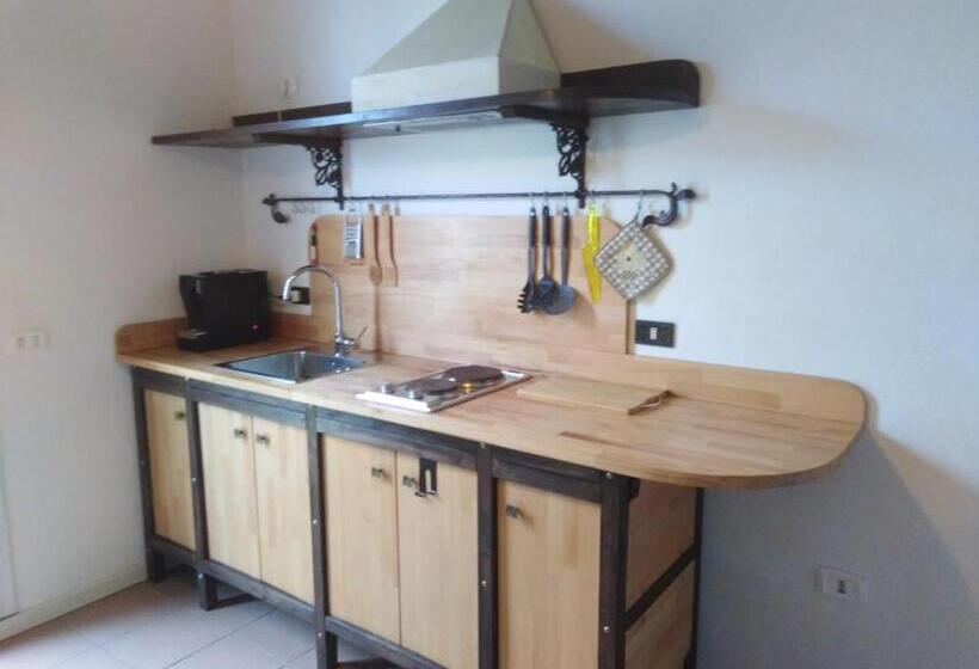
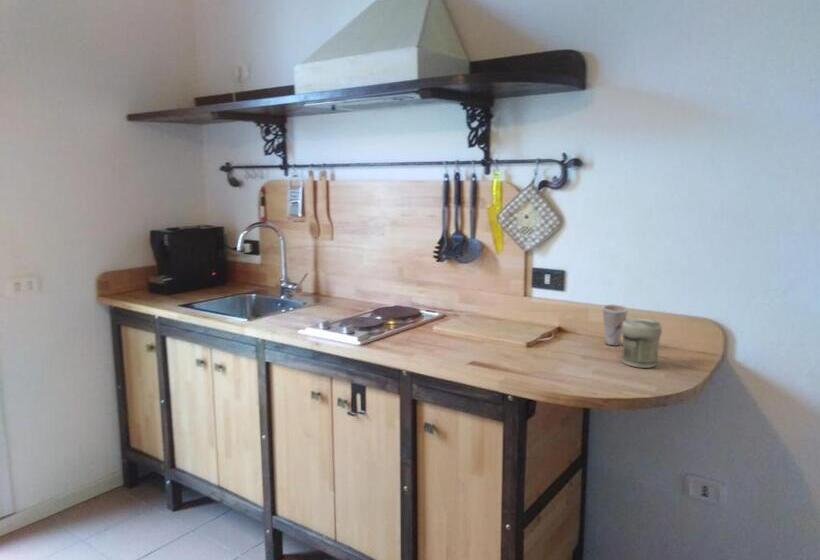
+ cup (614, 325)
+ jar (640, 342)
